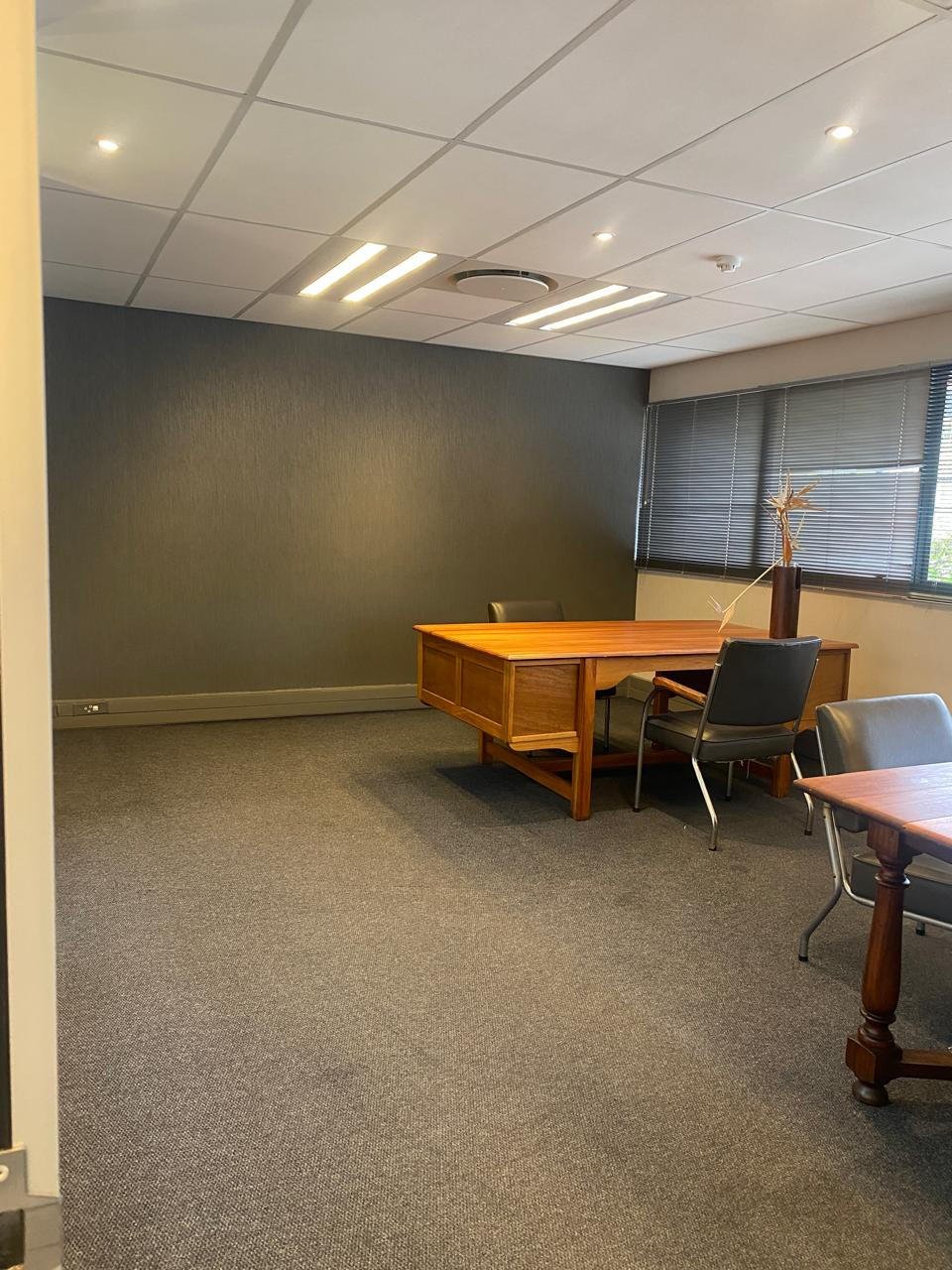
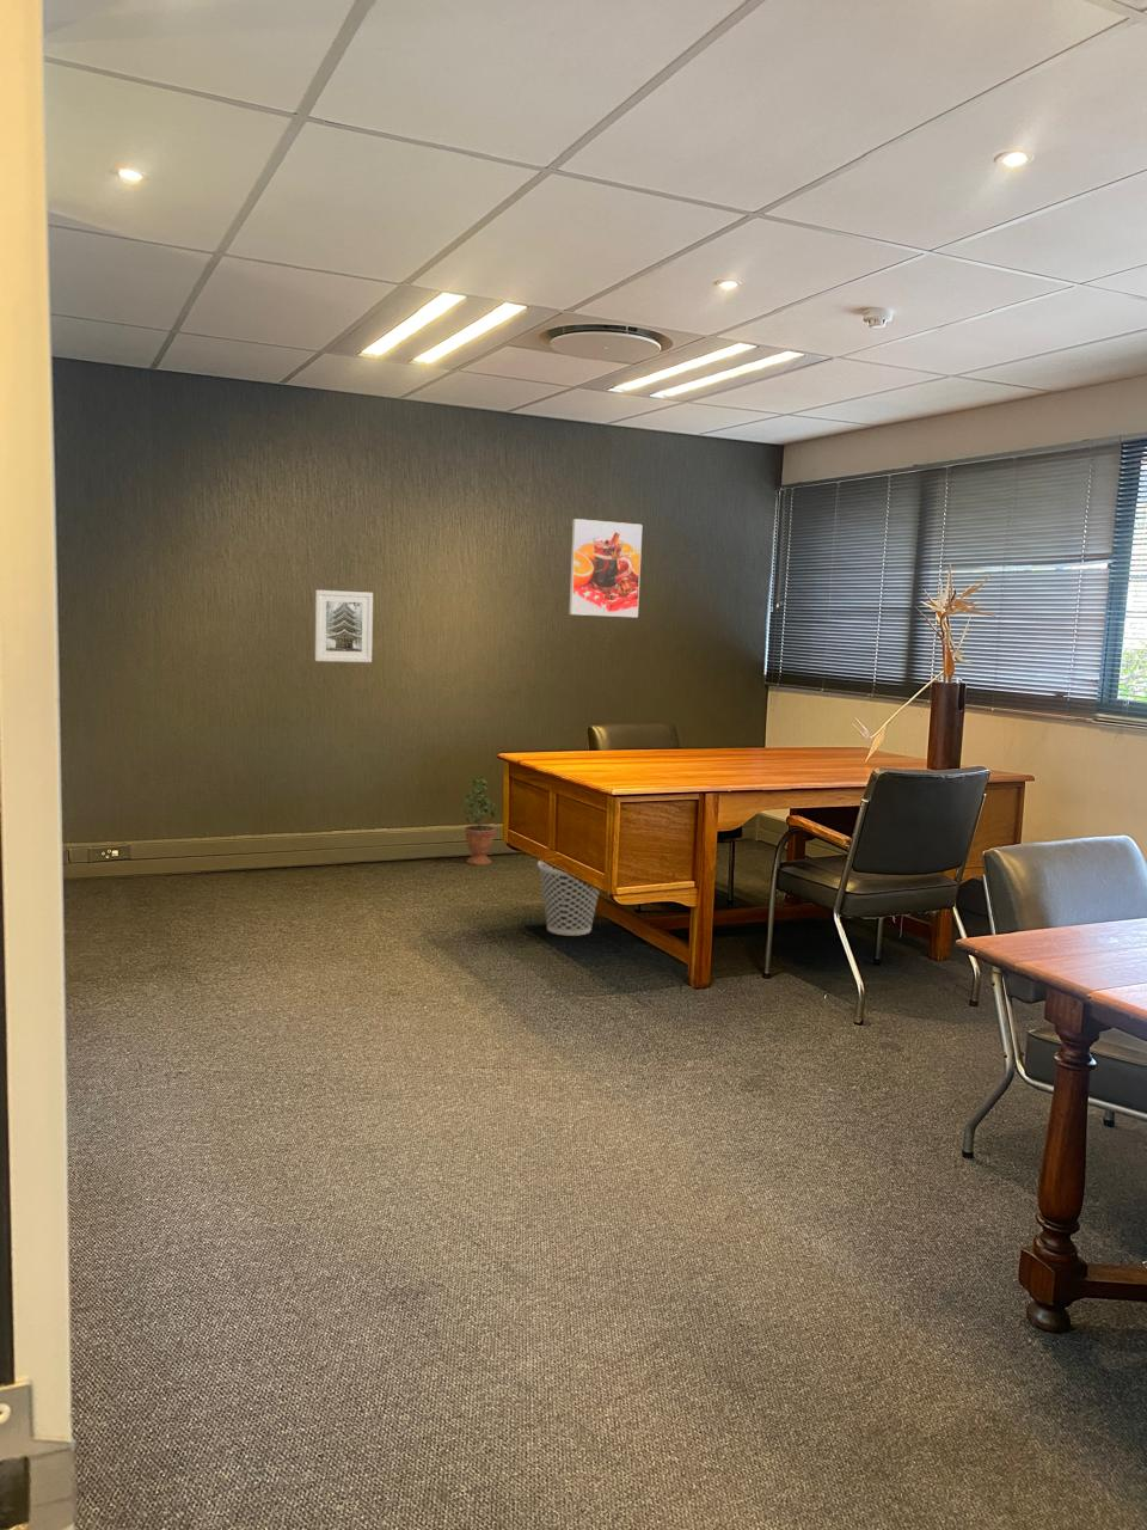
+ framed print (343, 626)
+ wastebasket (570, 896)
+ potted plant (476, 819)
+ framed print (606, 569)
